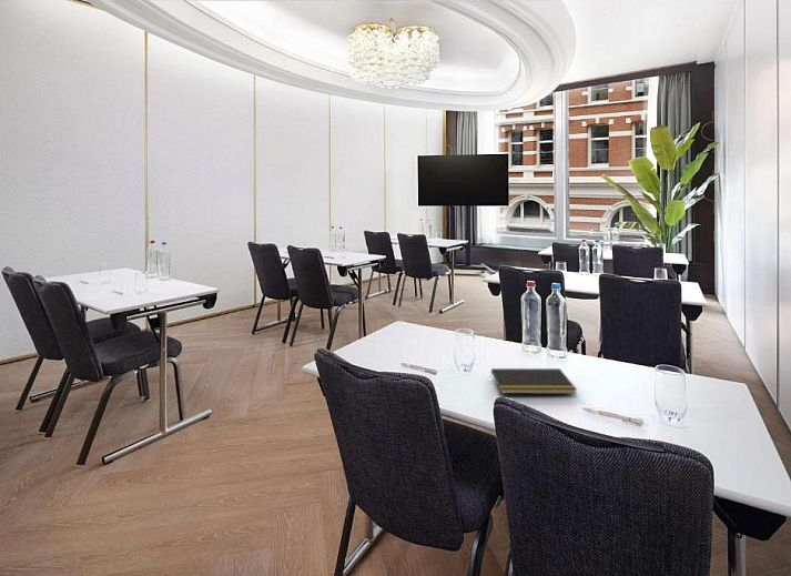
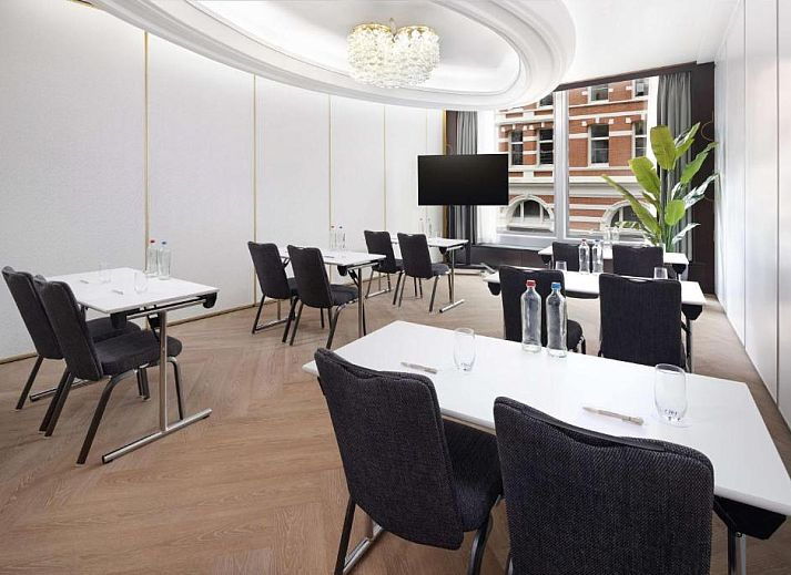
- notepad (531, 380)
